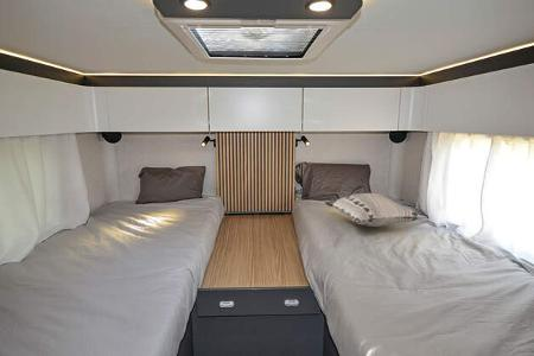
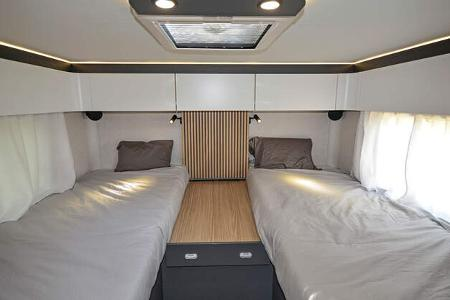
- decorative pillow (369, 209)
